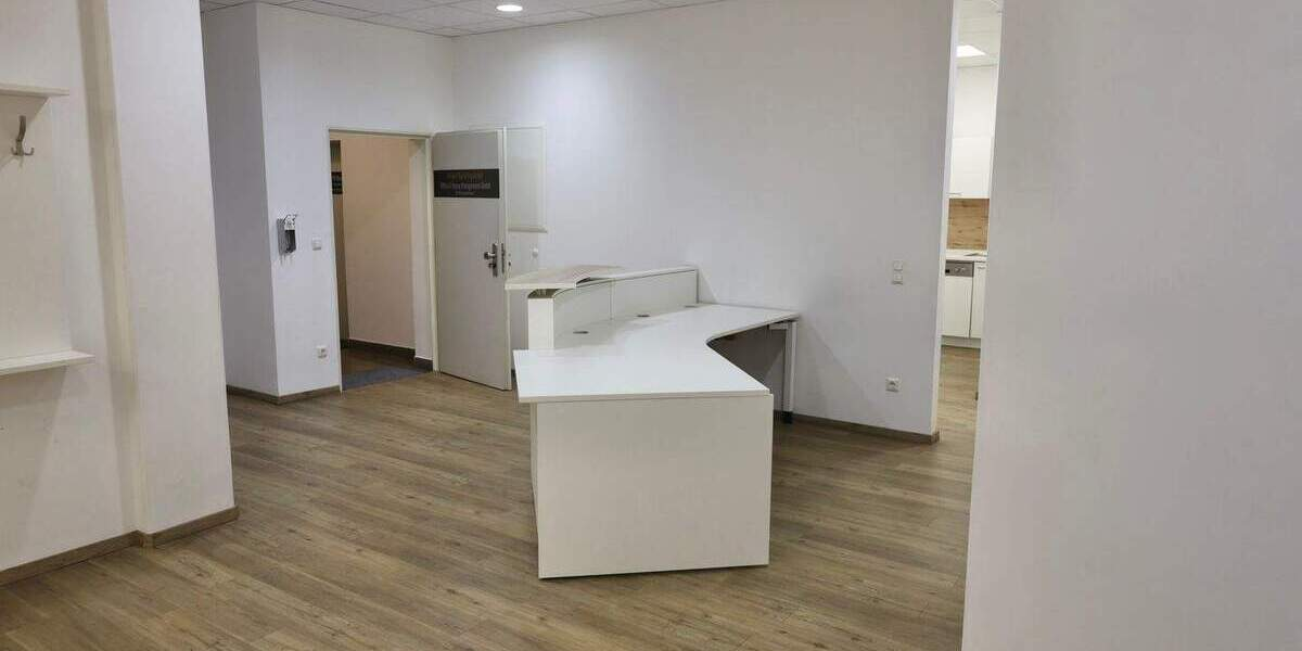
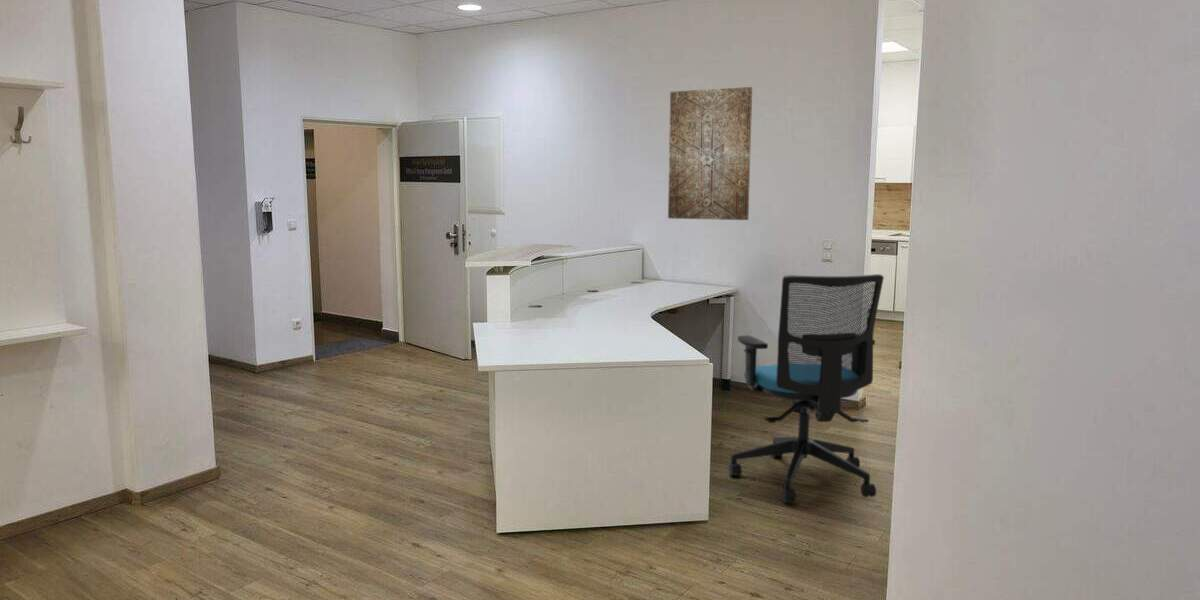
+ wall art (708, 155)
+ office chair (804, 374)
